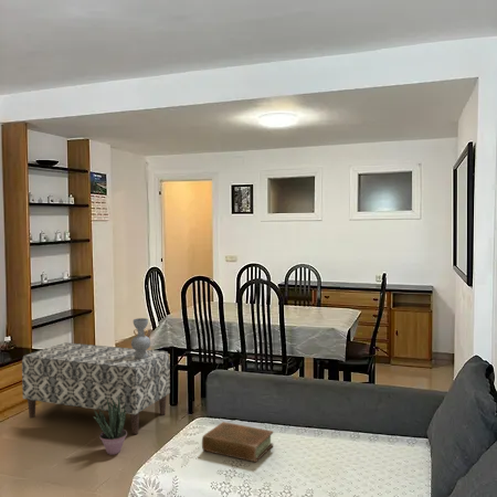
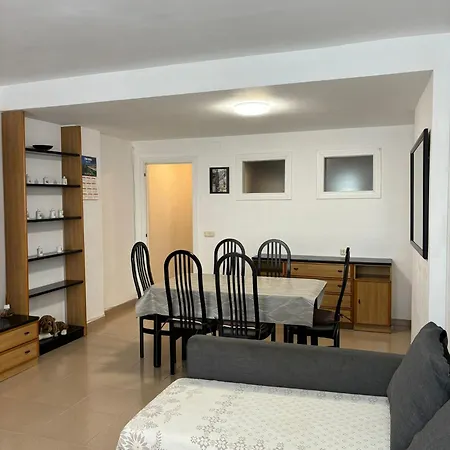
- bench (96, 384)
- decorative vase (140, 338)
- book (237, 441)
- potted plant (110, 424)
